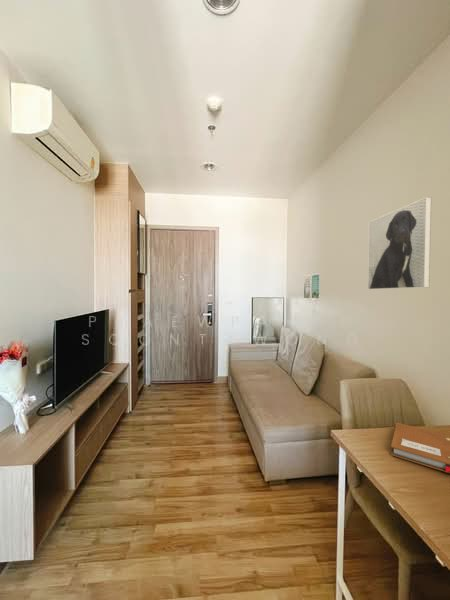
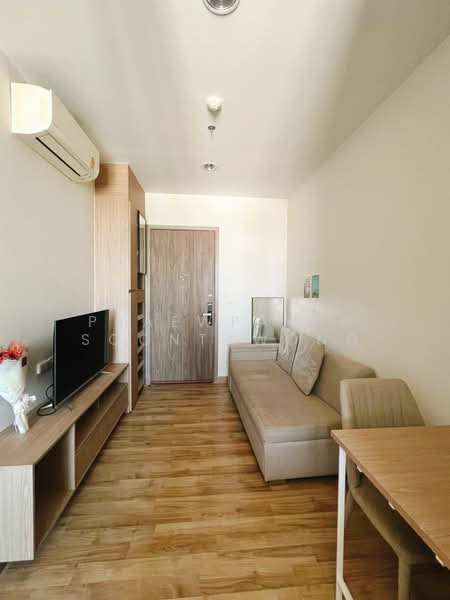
- notebook (424, 446)
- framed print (394, 250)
